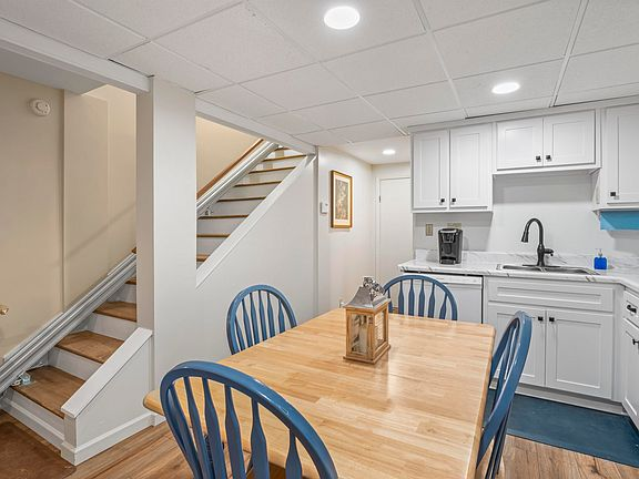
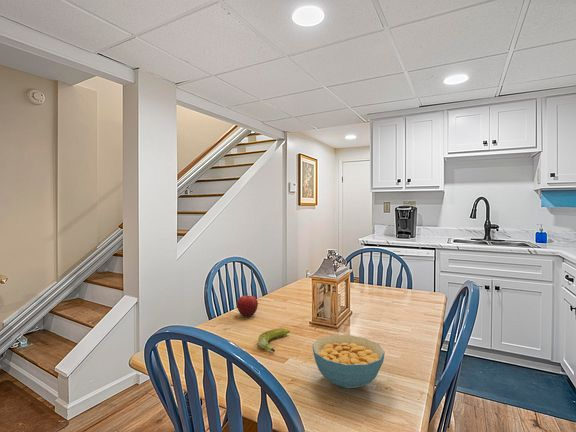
+ cereal bowl (347, 365)
+ fruit (247, 304)
+ banana (272, 337)
